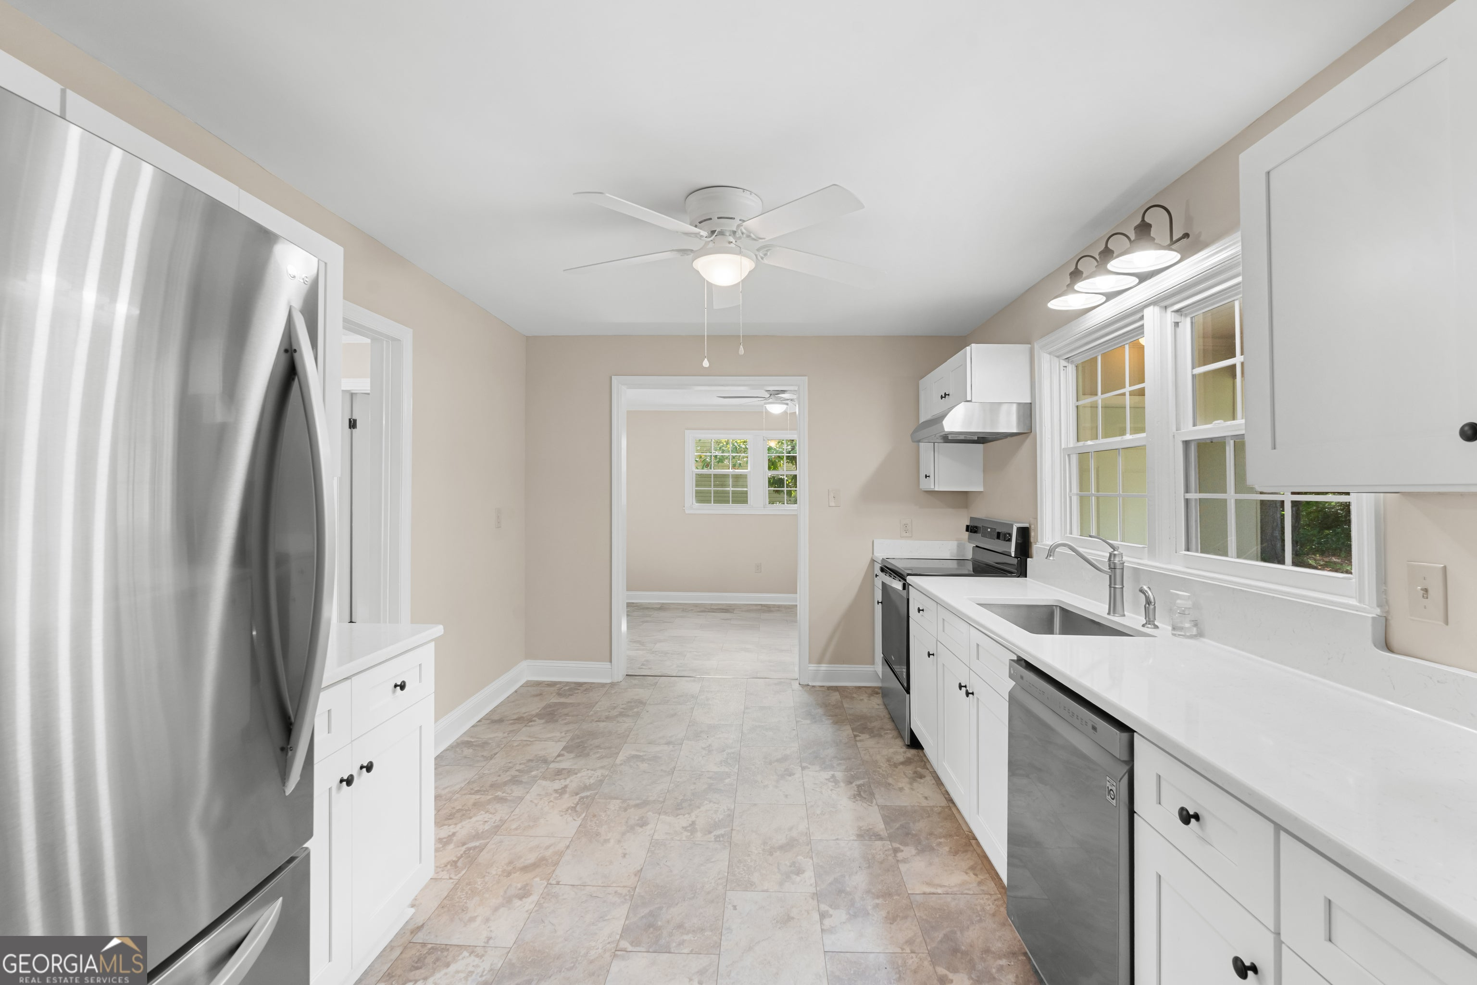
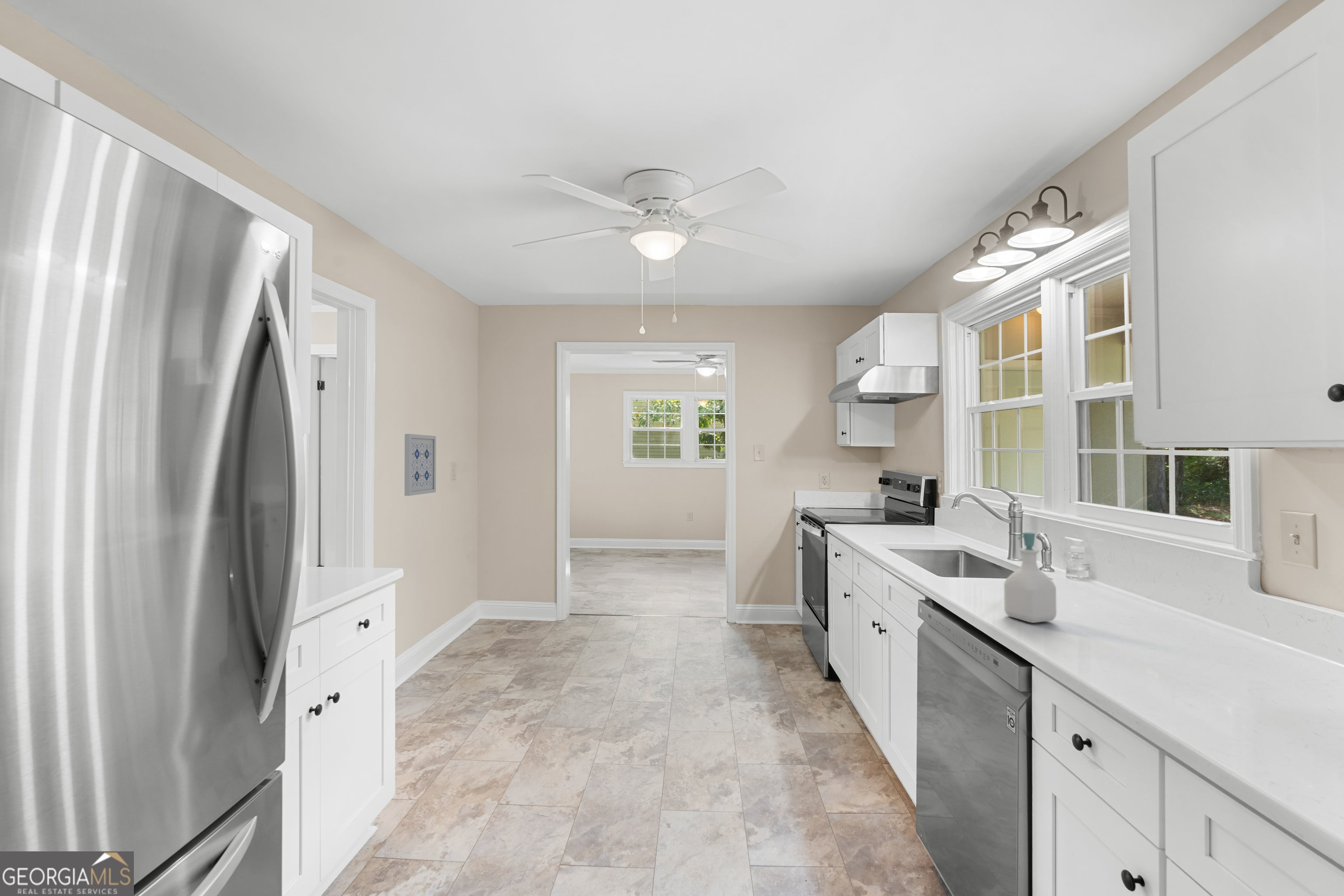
+ wall art (421, 464)
+ soap bottle (1029, 575)
